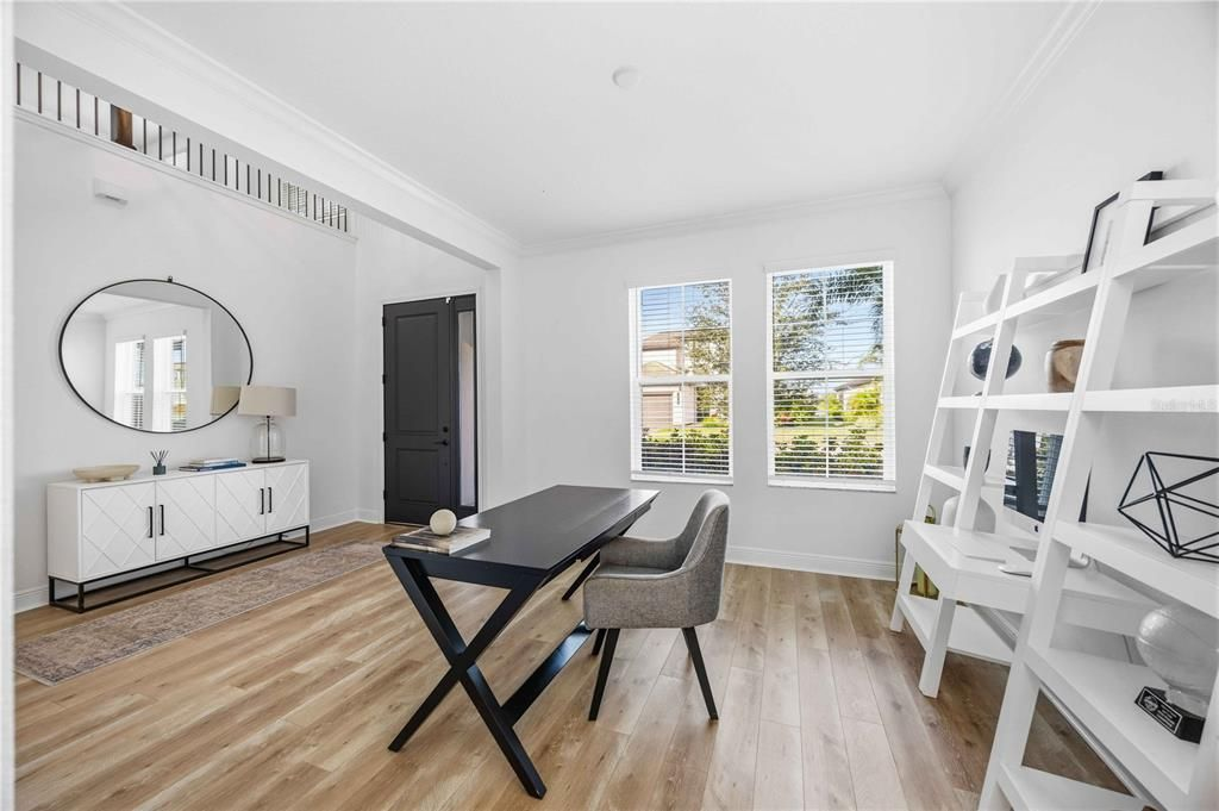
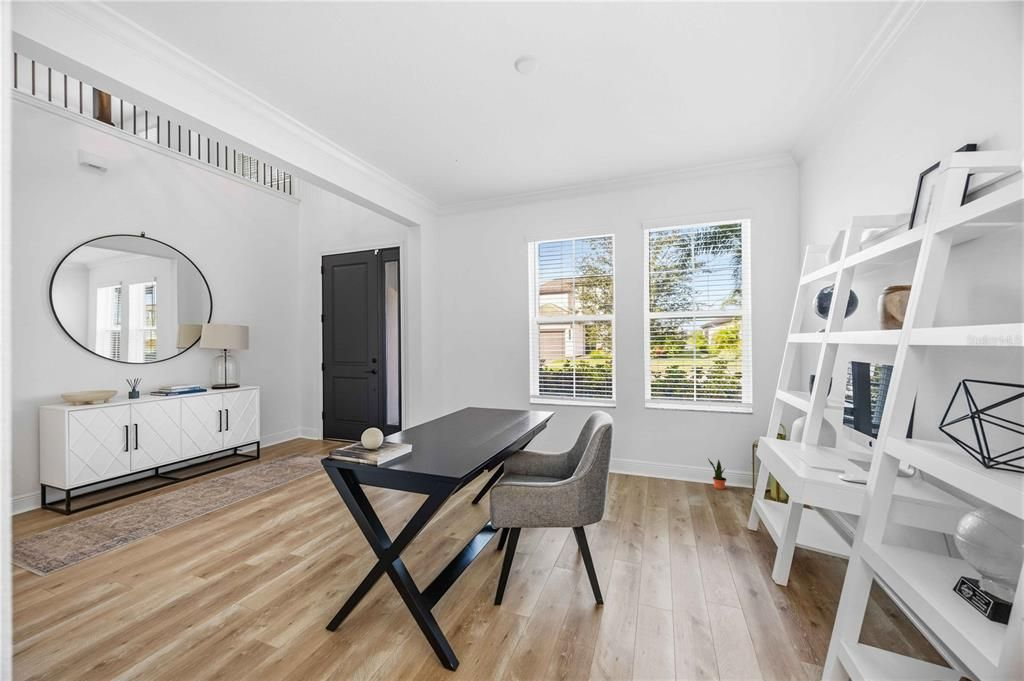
+ potted plant (716, 472)
